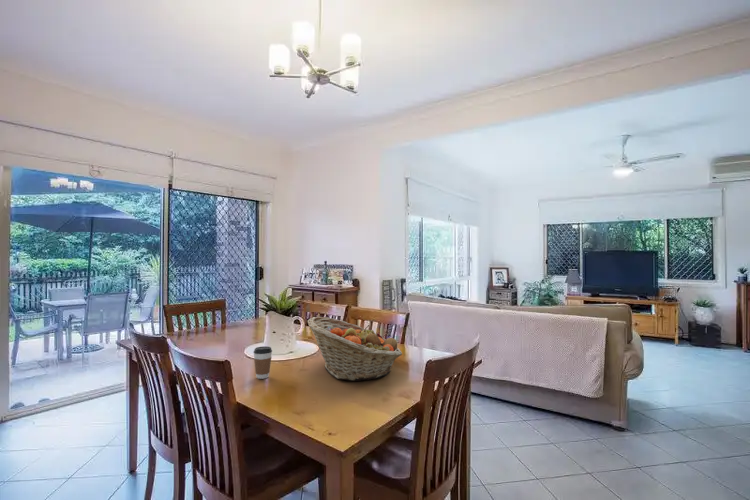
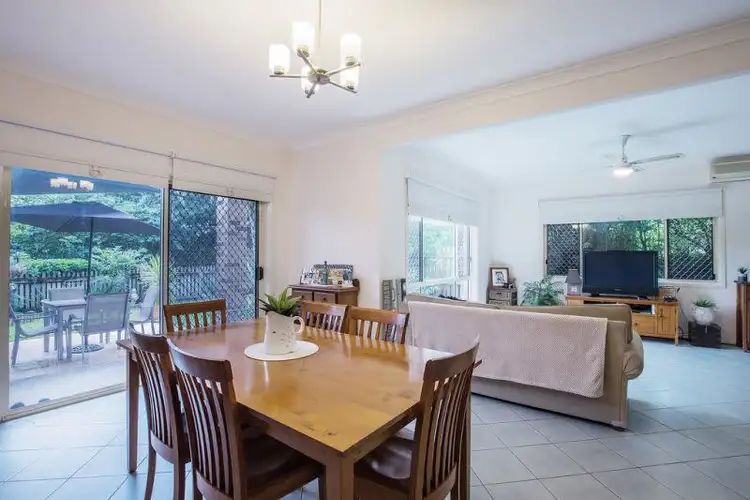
- coffee cup (262, 362)
- fruit basket (353, 343)
